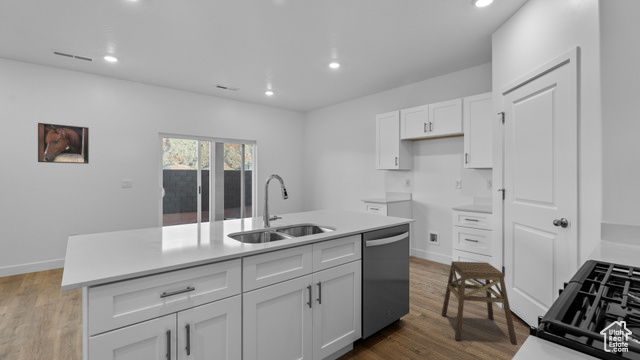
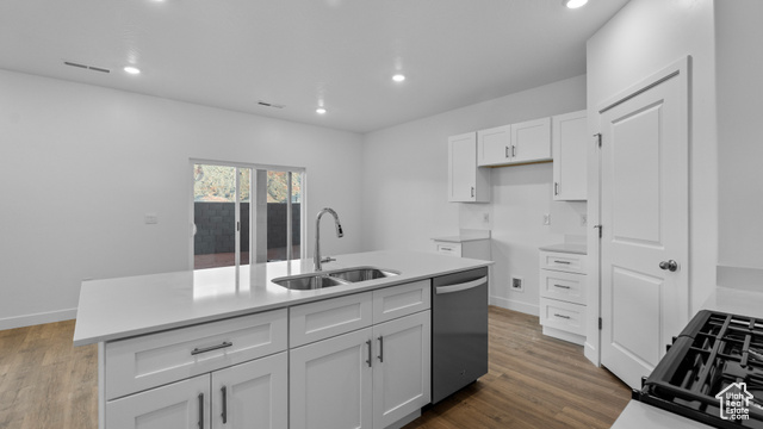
- stool (475, 297)
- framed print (64, 144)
